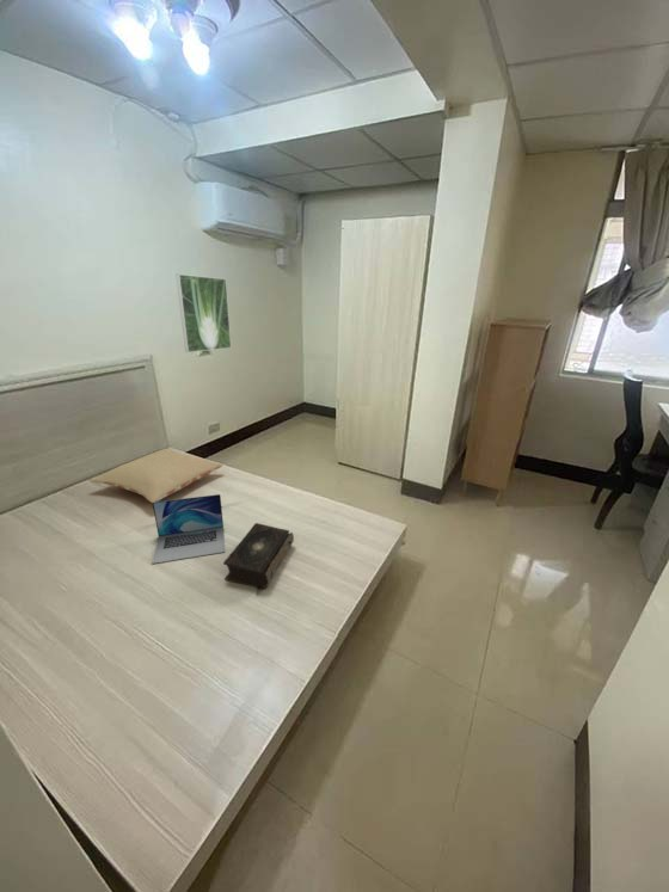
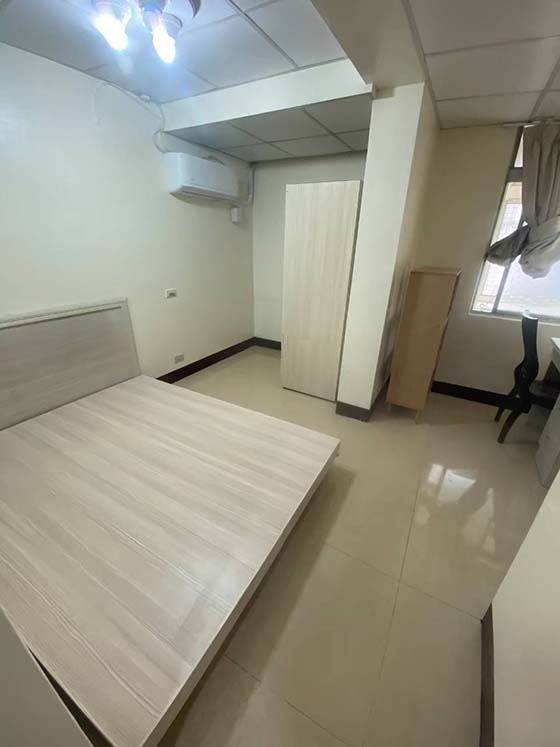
- laptop (188, 527)
- pillow (161, 472)
- book (260, 553)
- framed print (205, 314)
